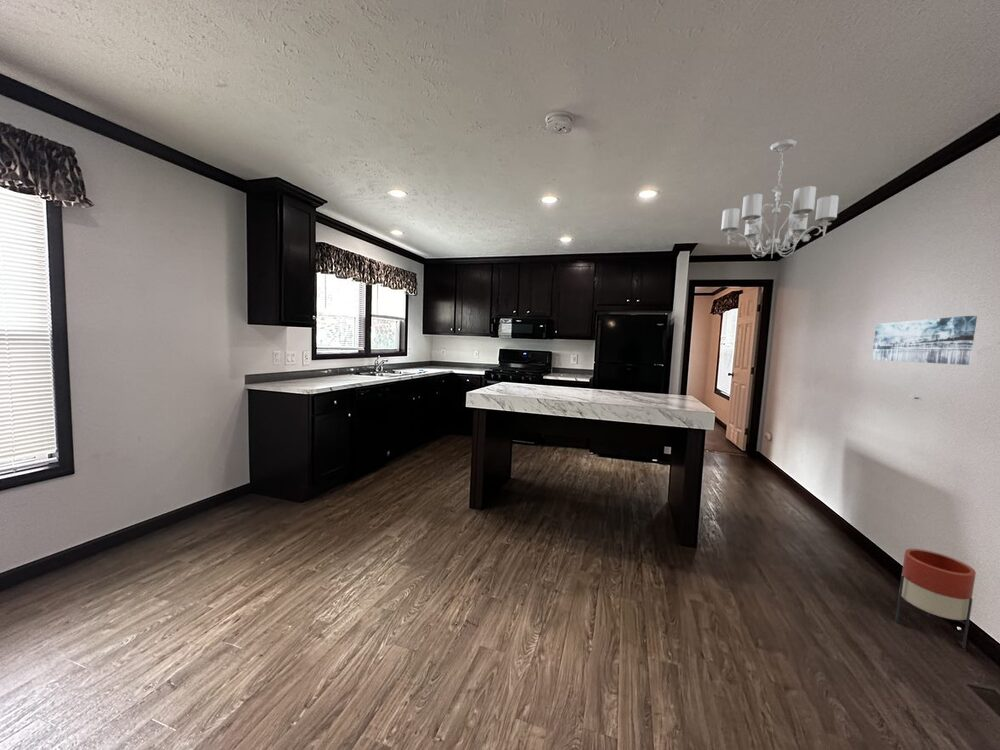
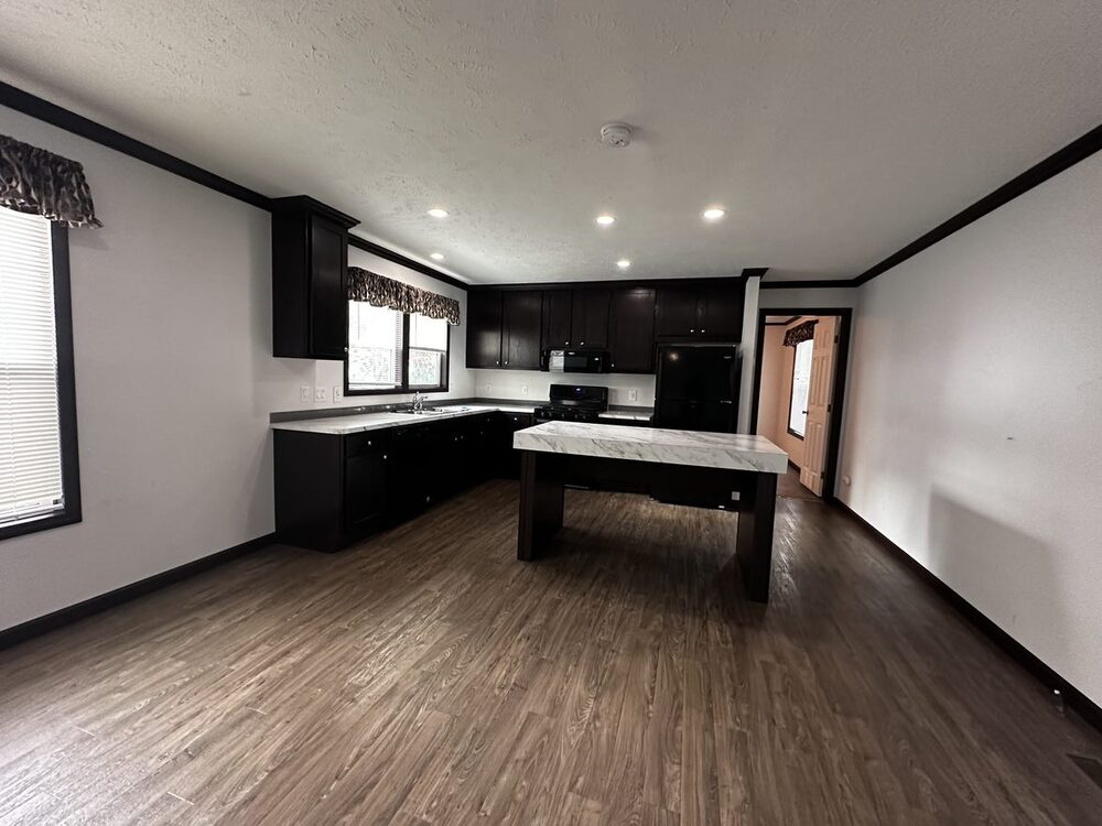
- planter (931, 594)
- chandelier (777, 201)
- wall art (916, 341)
